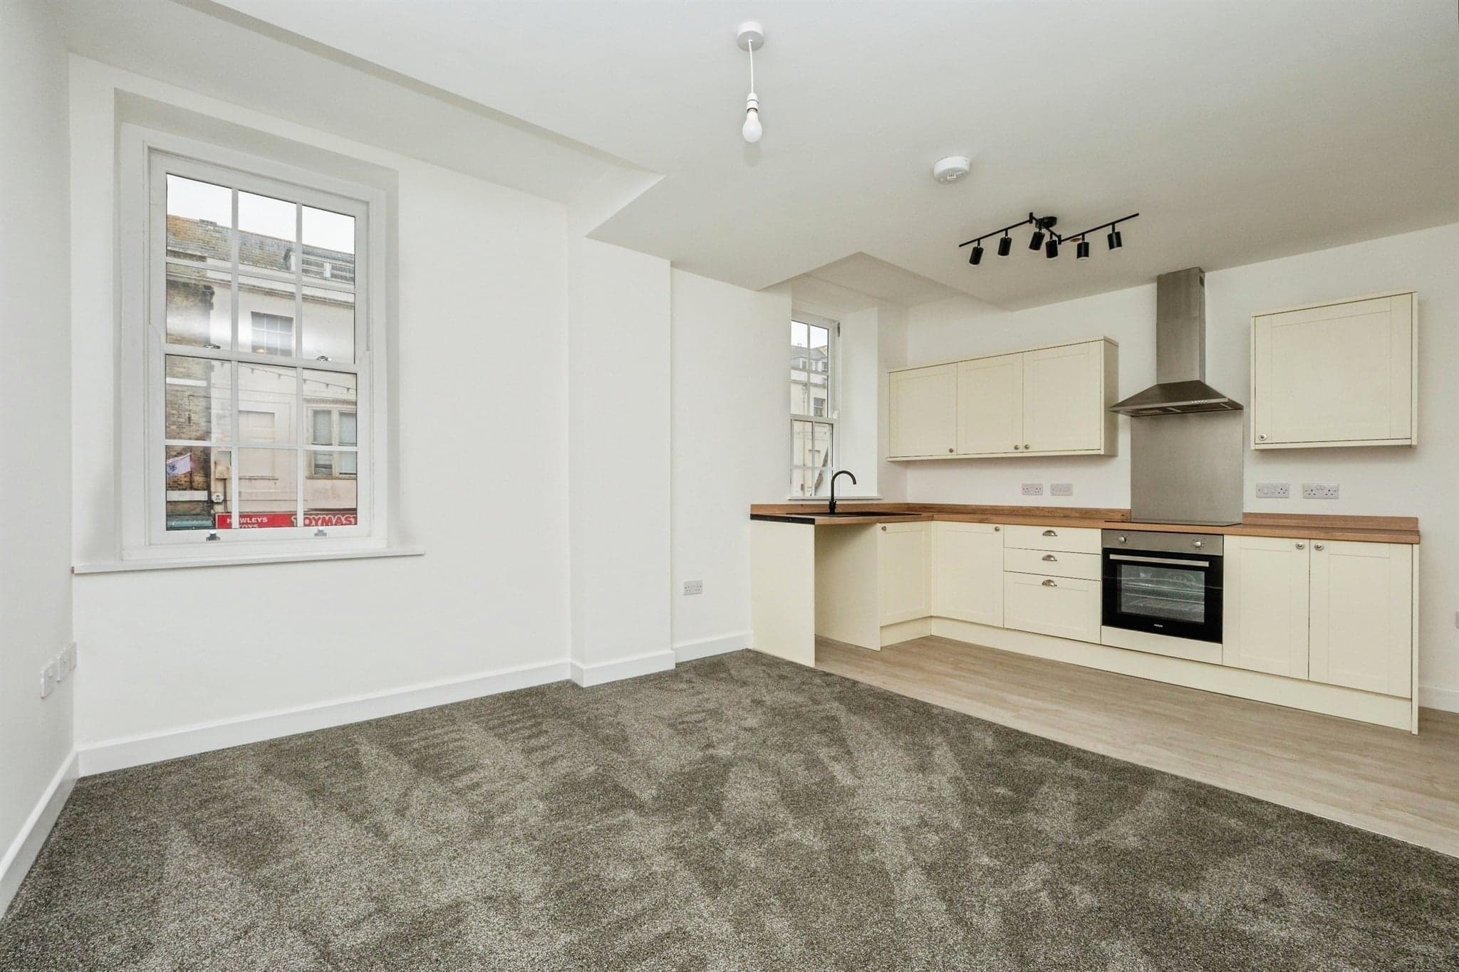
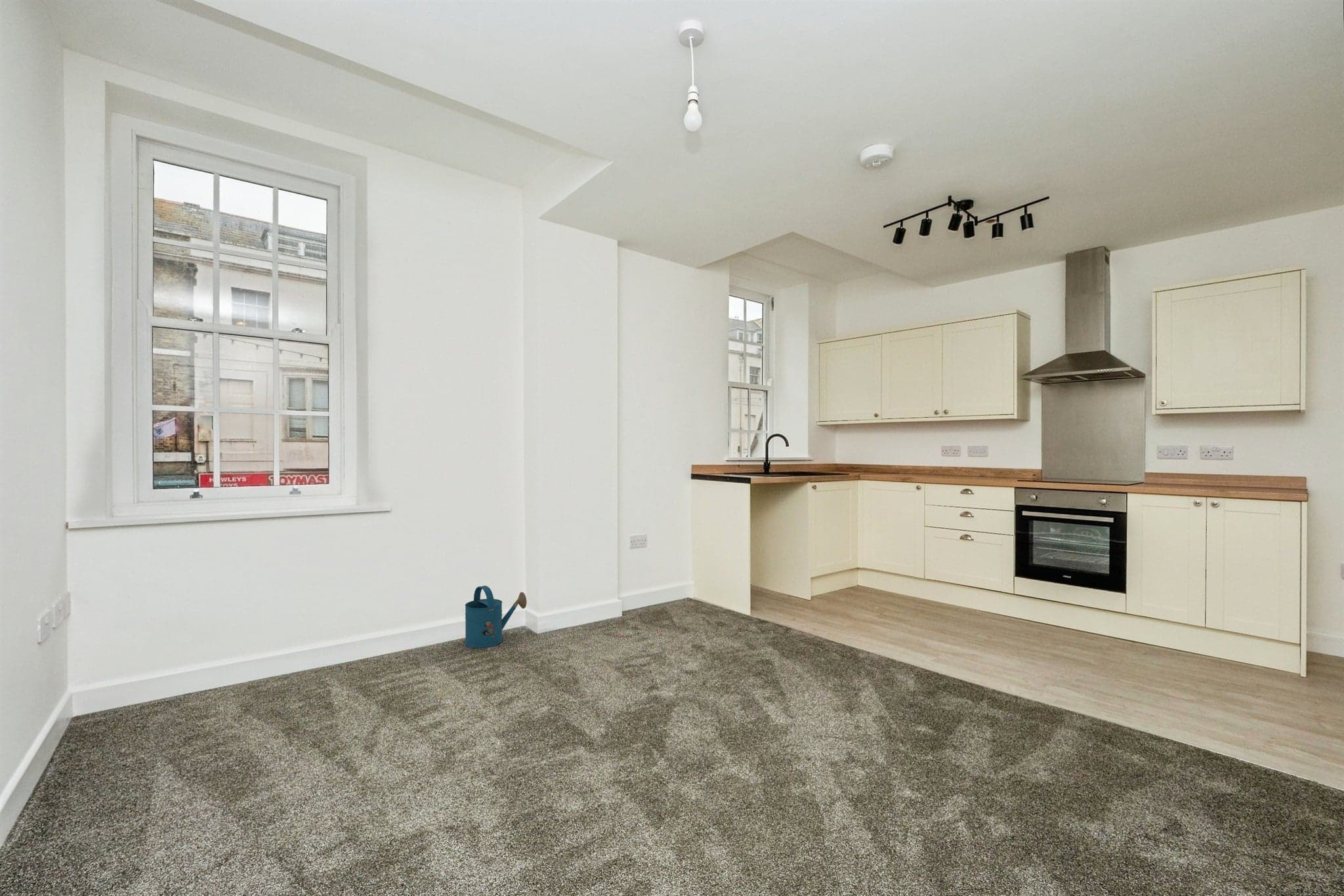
+ watering can (496, 611)
